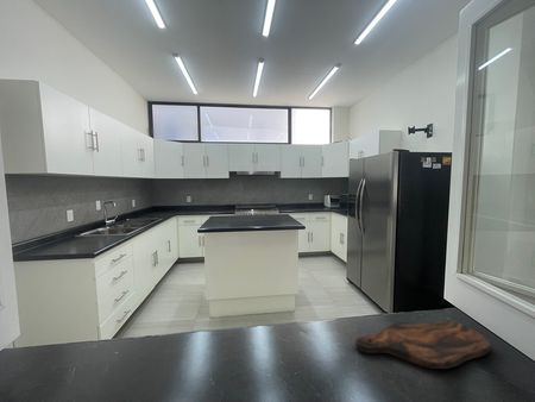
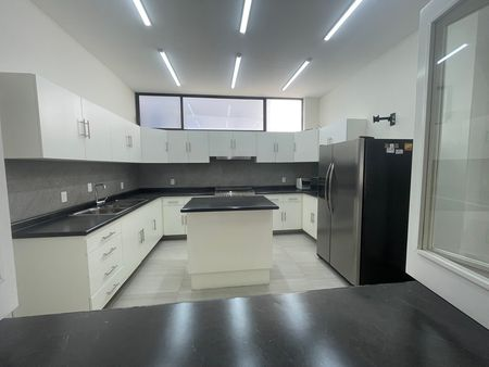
- cutting board (422, 343)
